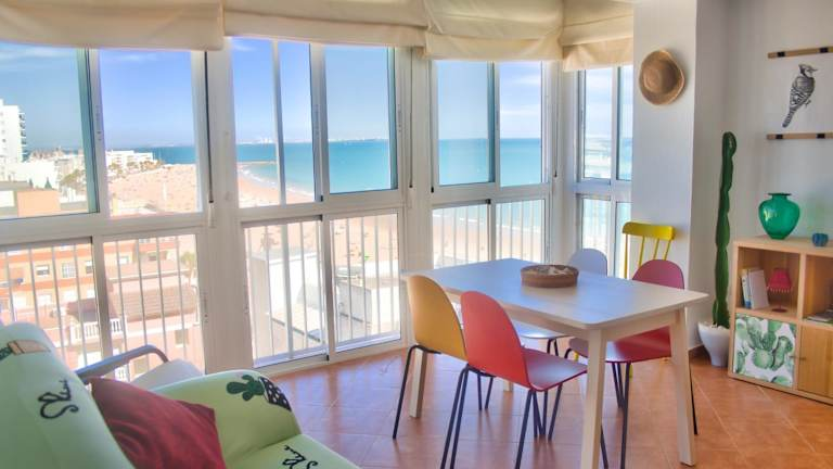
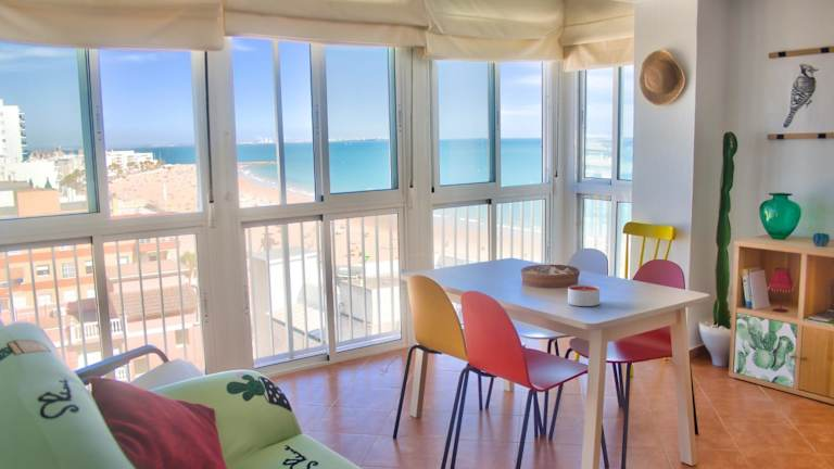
+ candle (583, 294)
